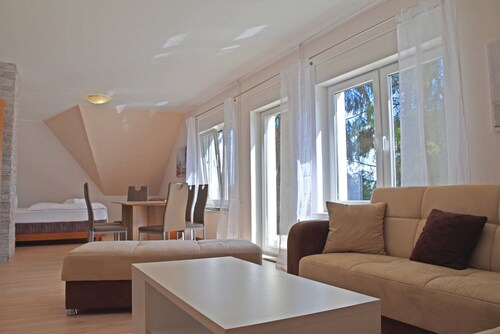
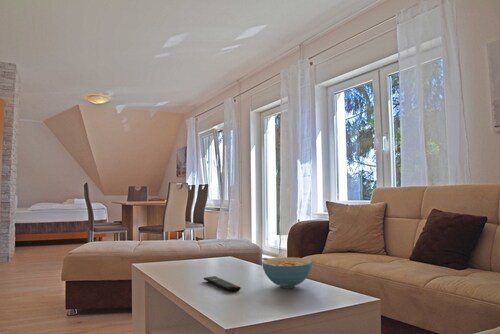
+ remote control (221, 283)
+ cereal bowl (287, 273)
